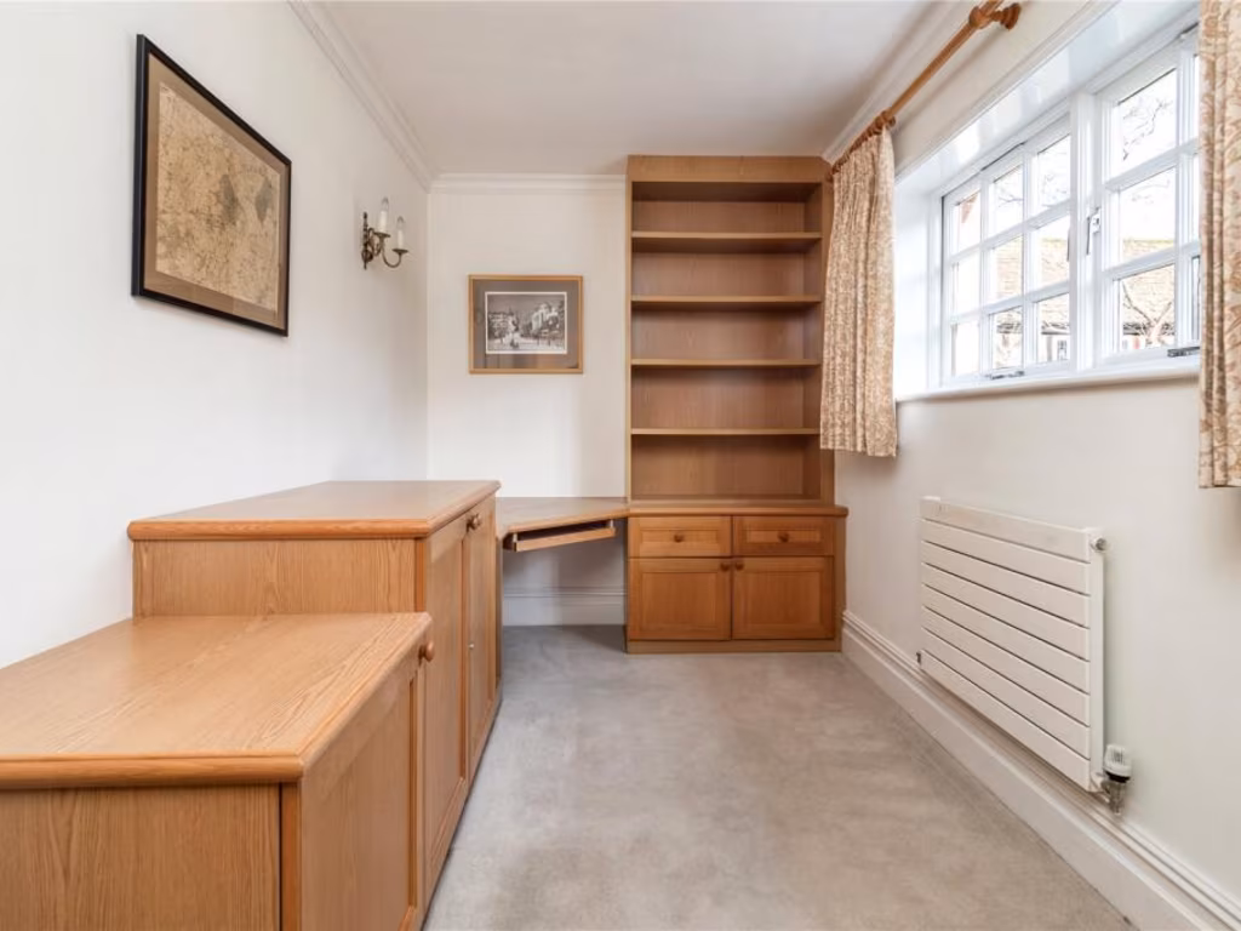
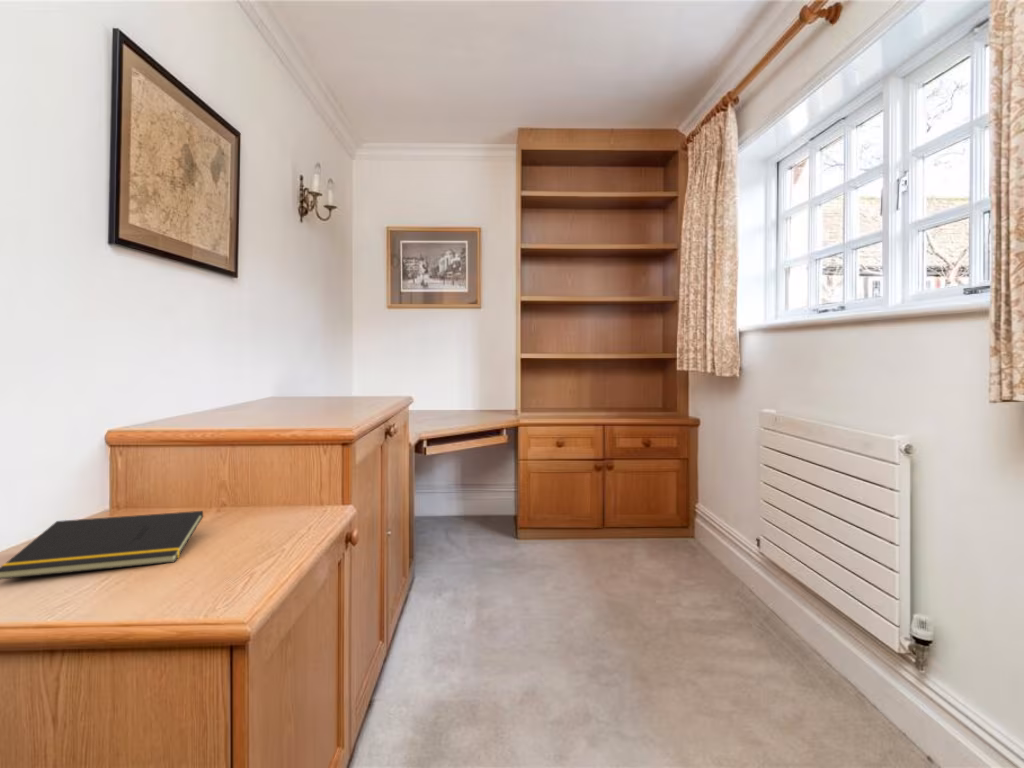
+ notepad (113, 540)
